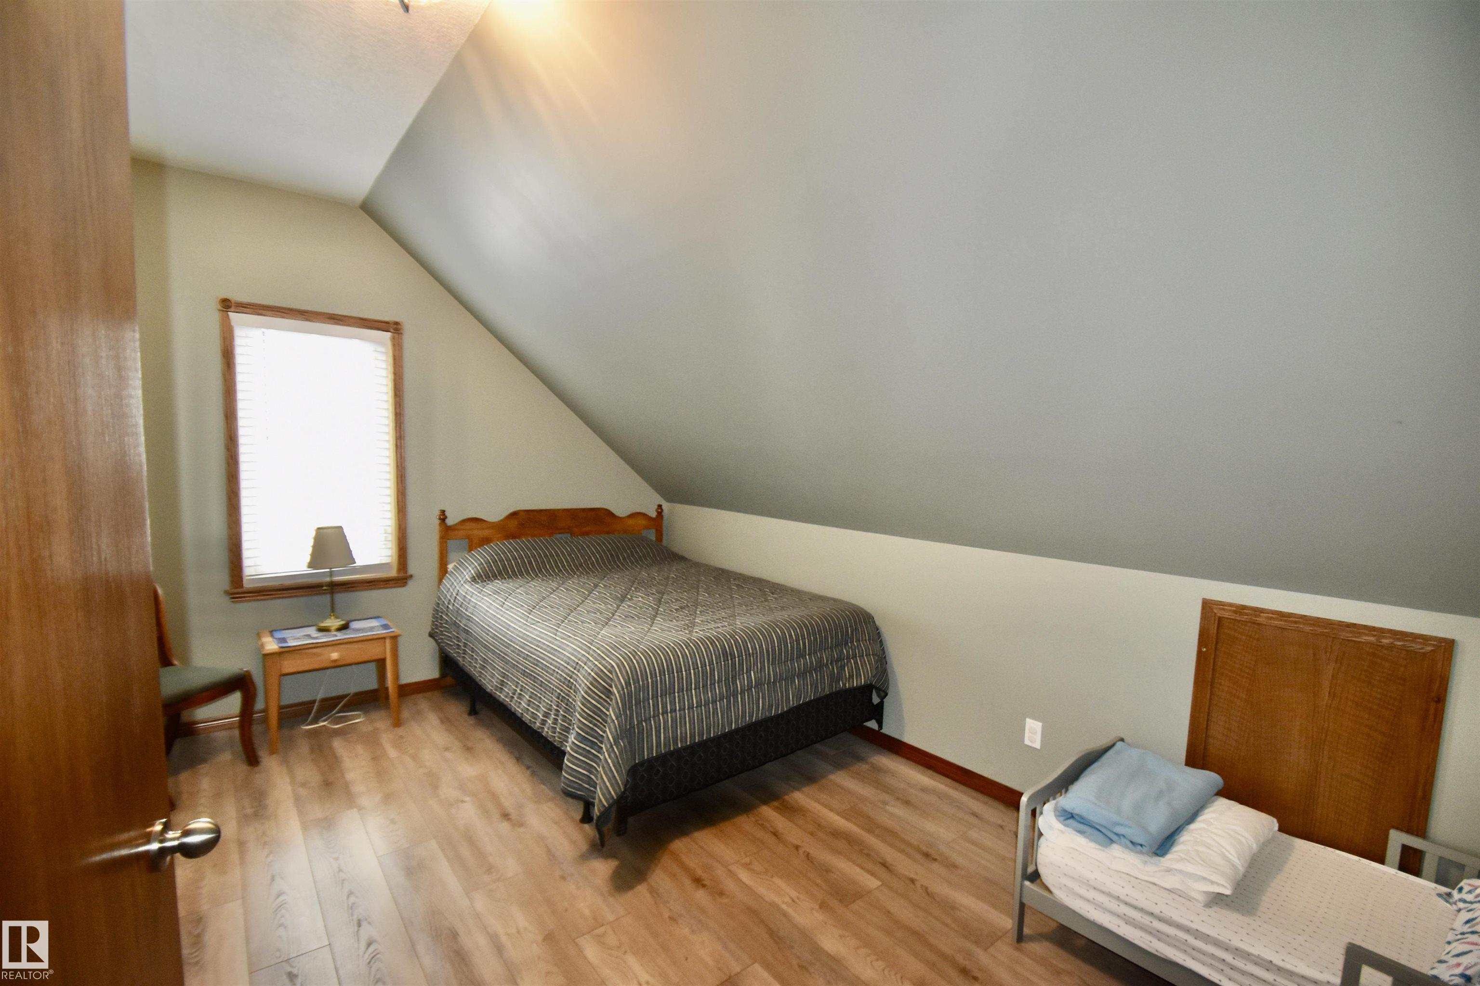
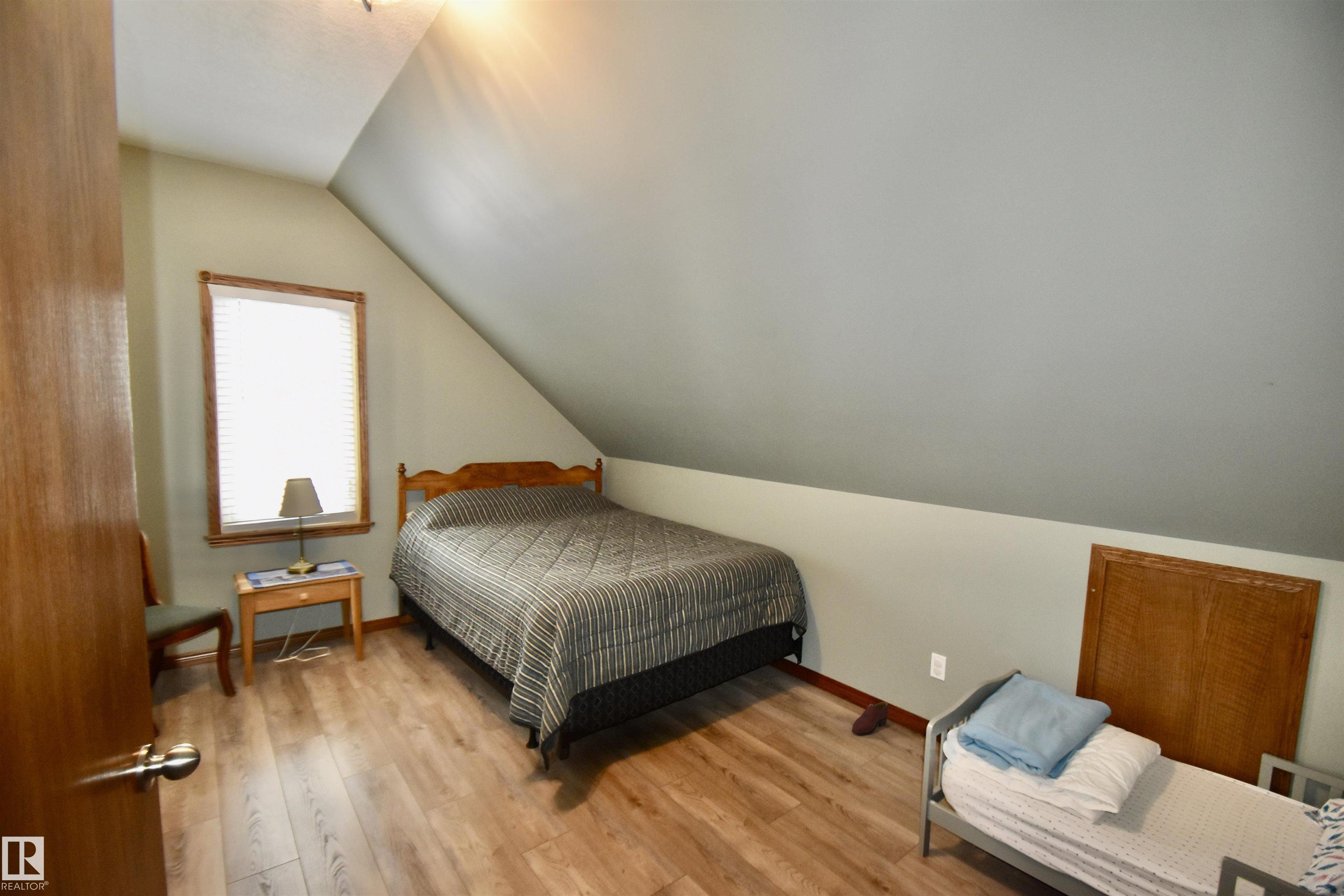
+ shoe (870, 716)
